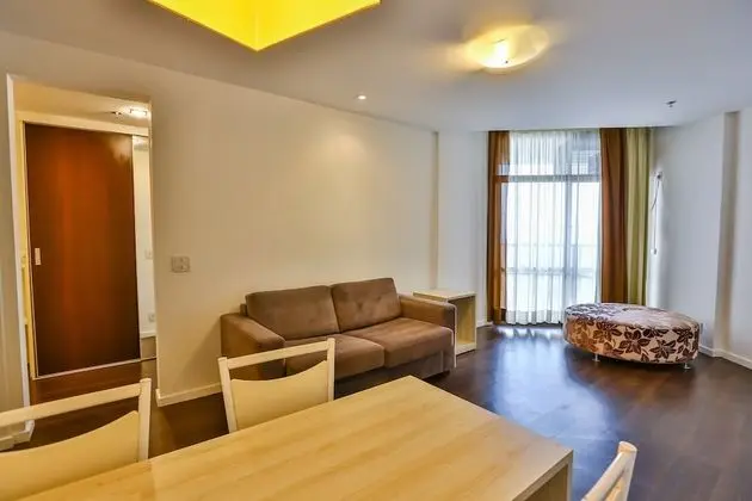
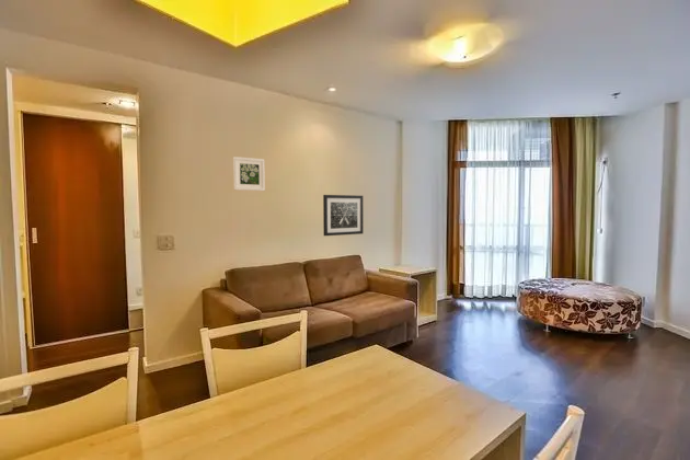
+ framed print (249, 174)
+ wall art (344, 215)
